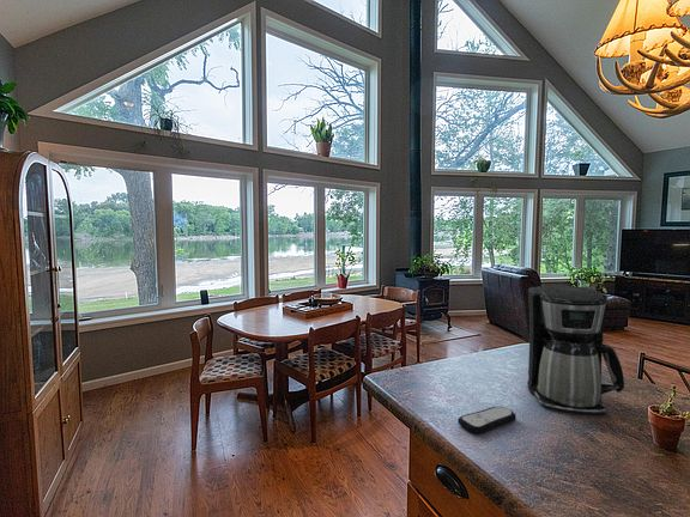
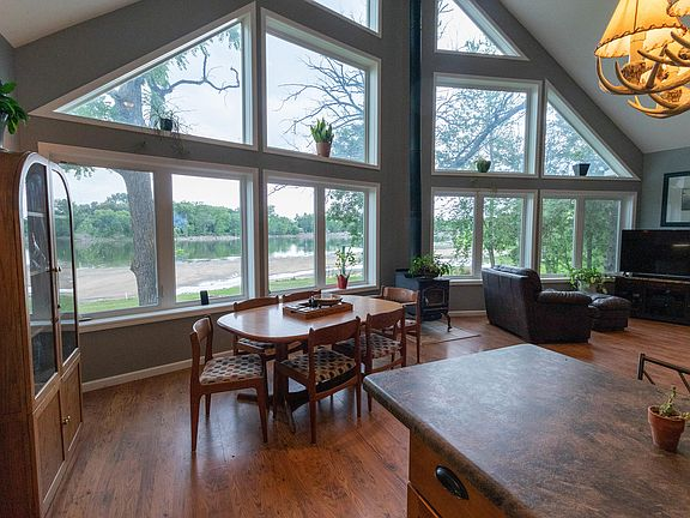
- remote control (488, 418)
- coffee maker (573, 341)
